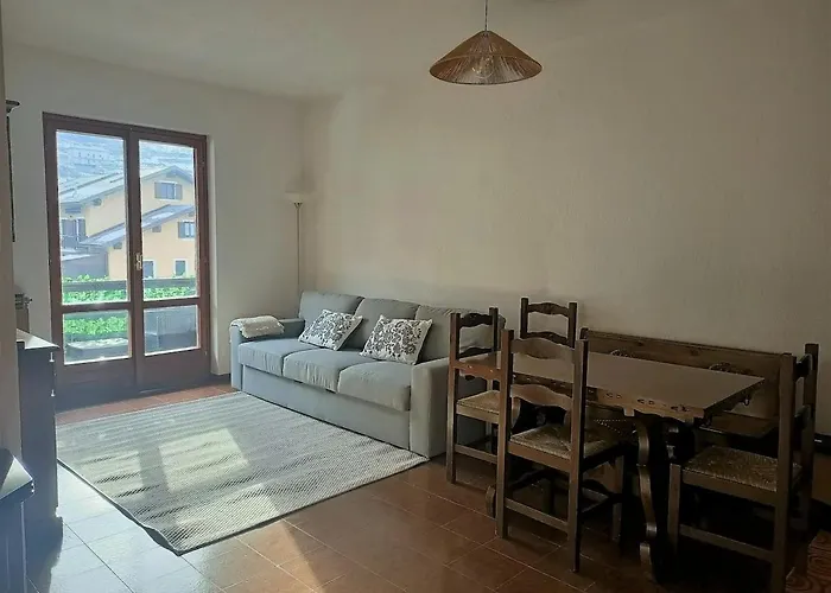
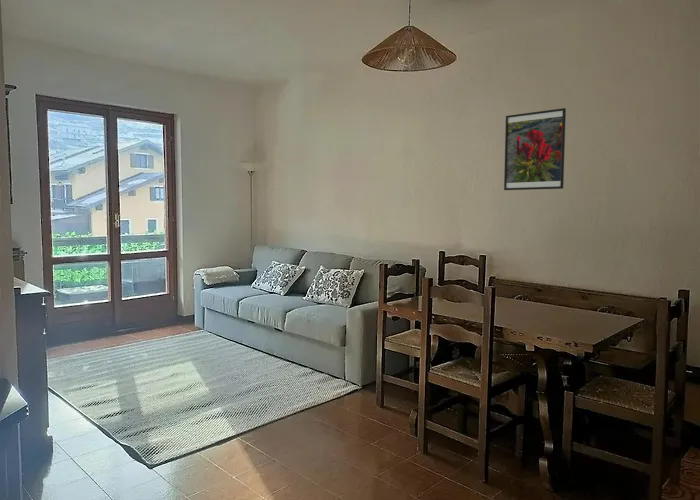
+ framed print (533, 151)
